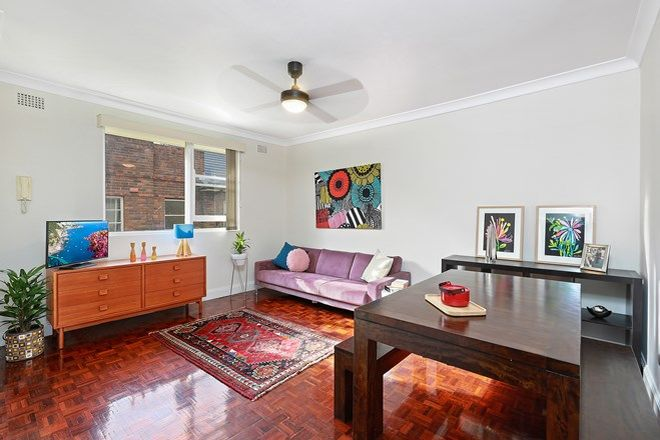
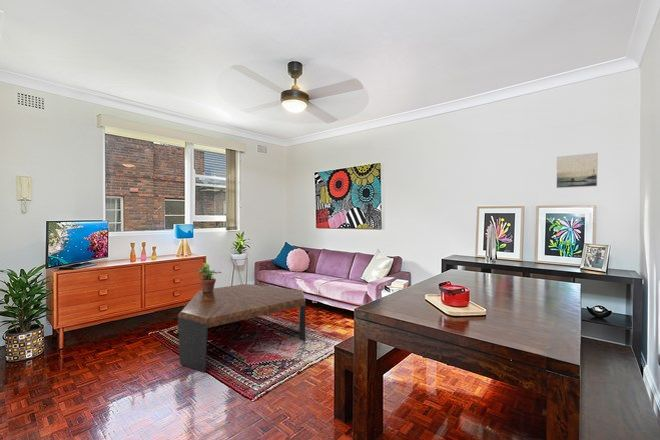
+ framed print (576, 171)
+ potted plant (209, 278)
+ coffee table (249, 317)
